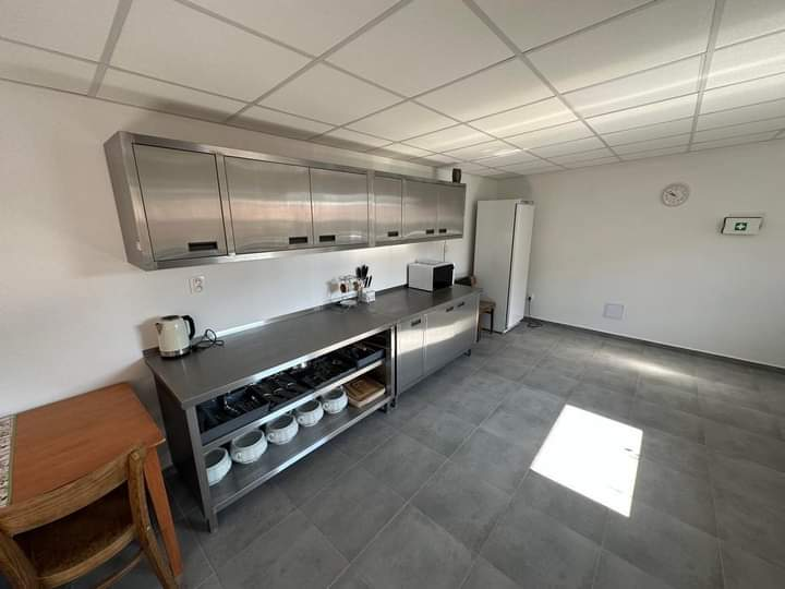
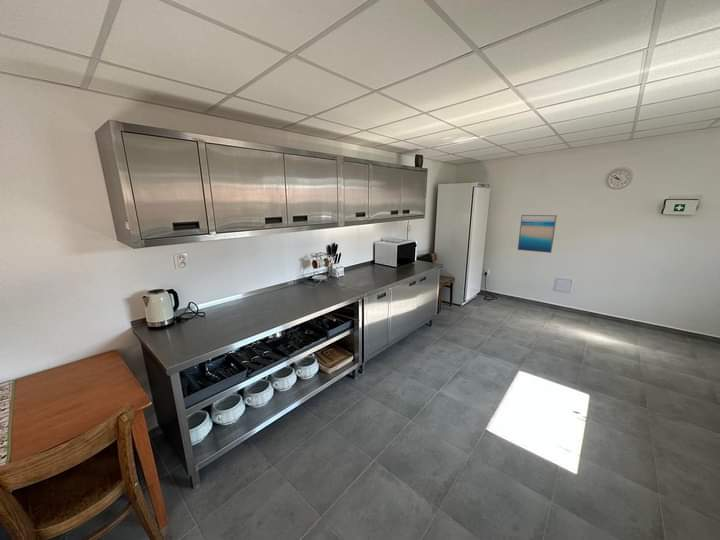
+ wall art (536, 233)
